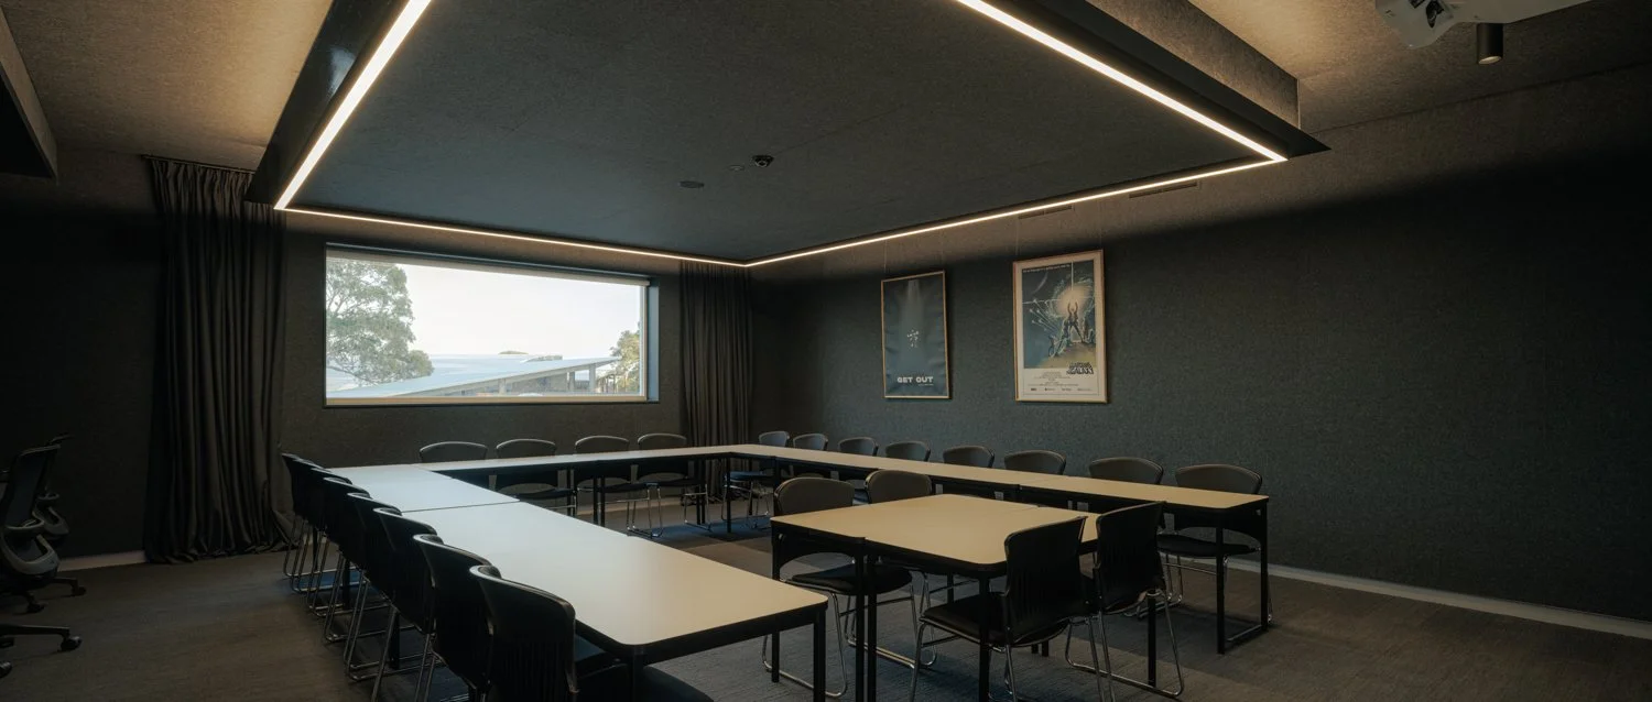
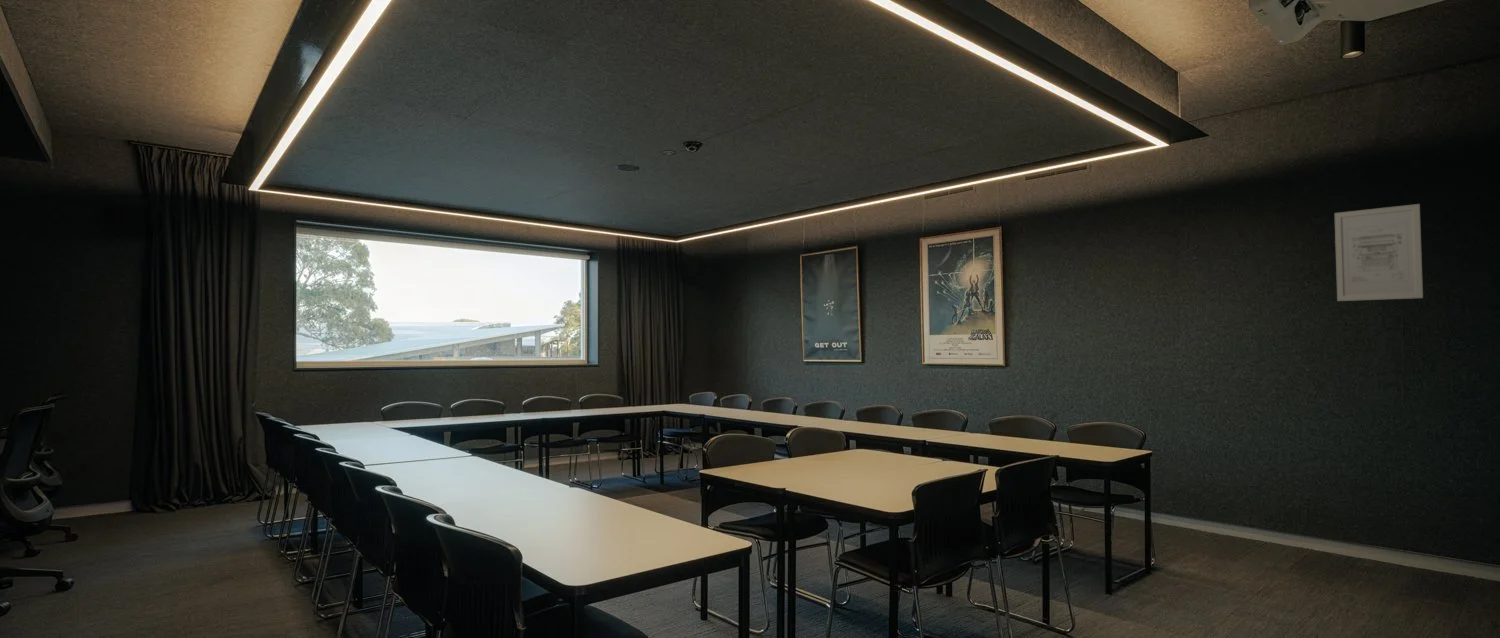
+ wall art (1377, 254)
